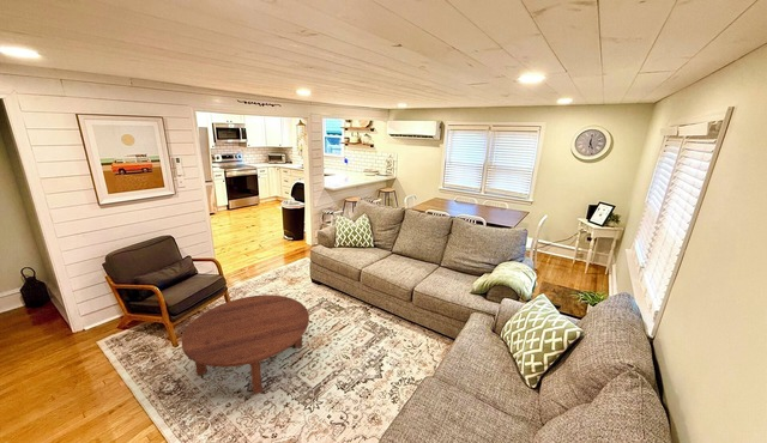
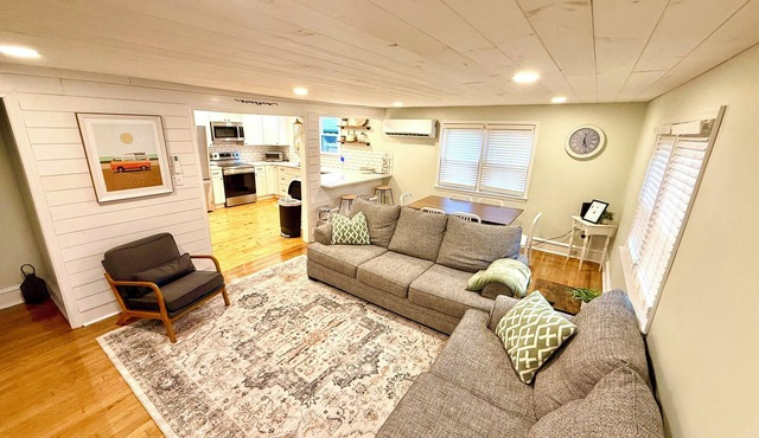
- coffee table (252, 340)
